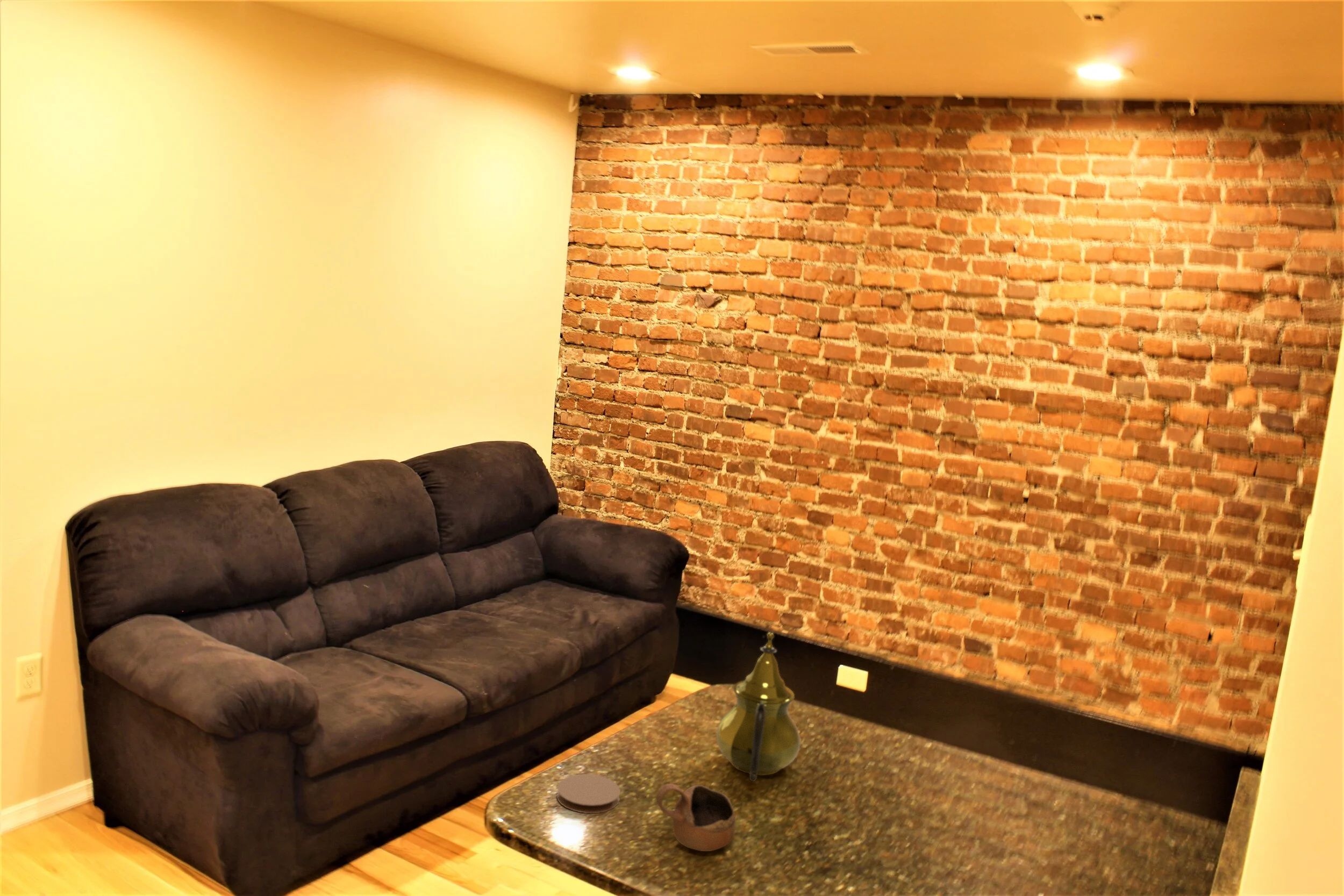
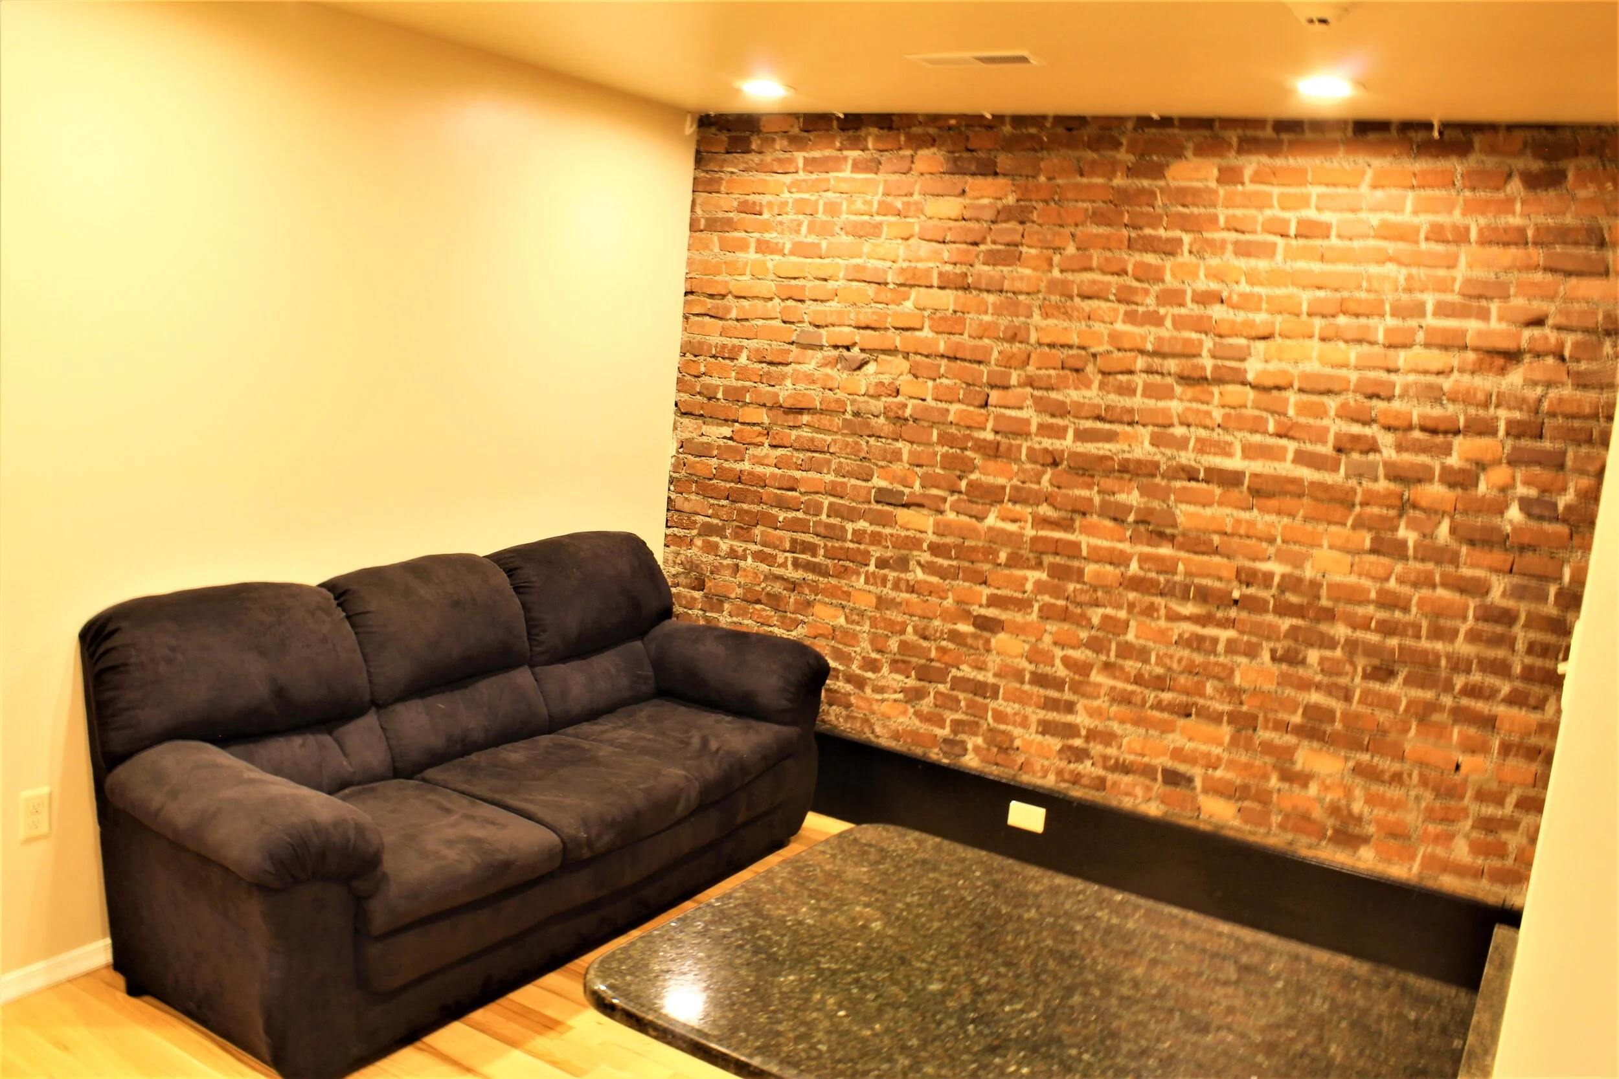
- coaster (588, 793)
- teapot (762, 699)
- cup (696, 810)
